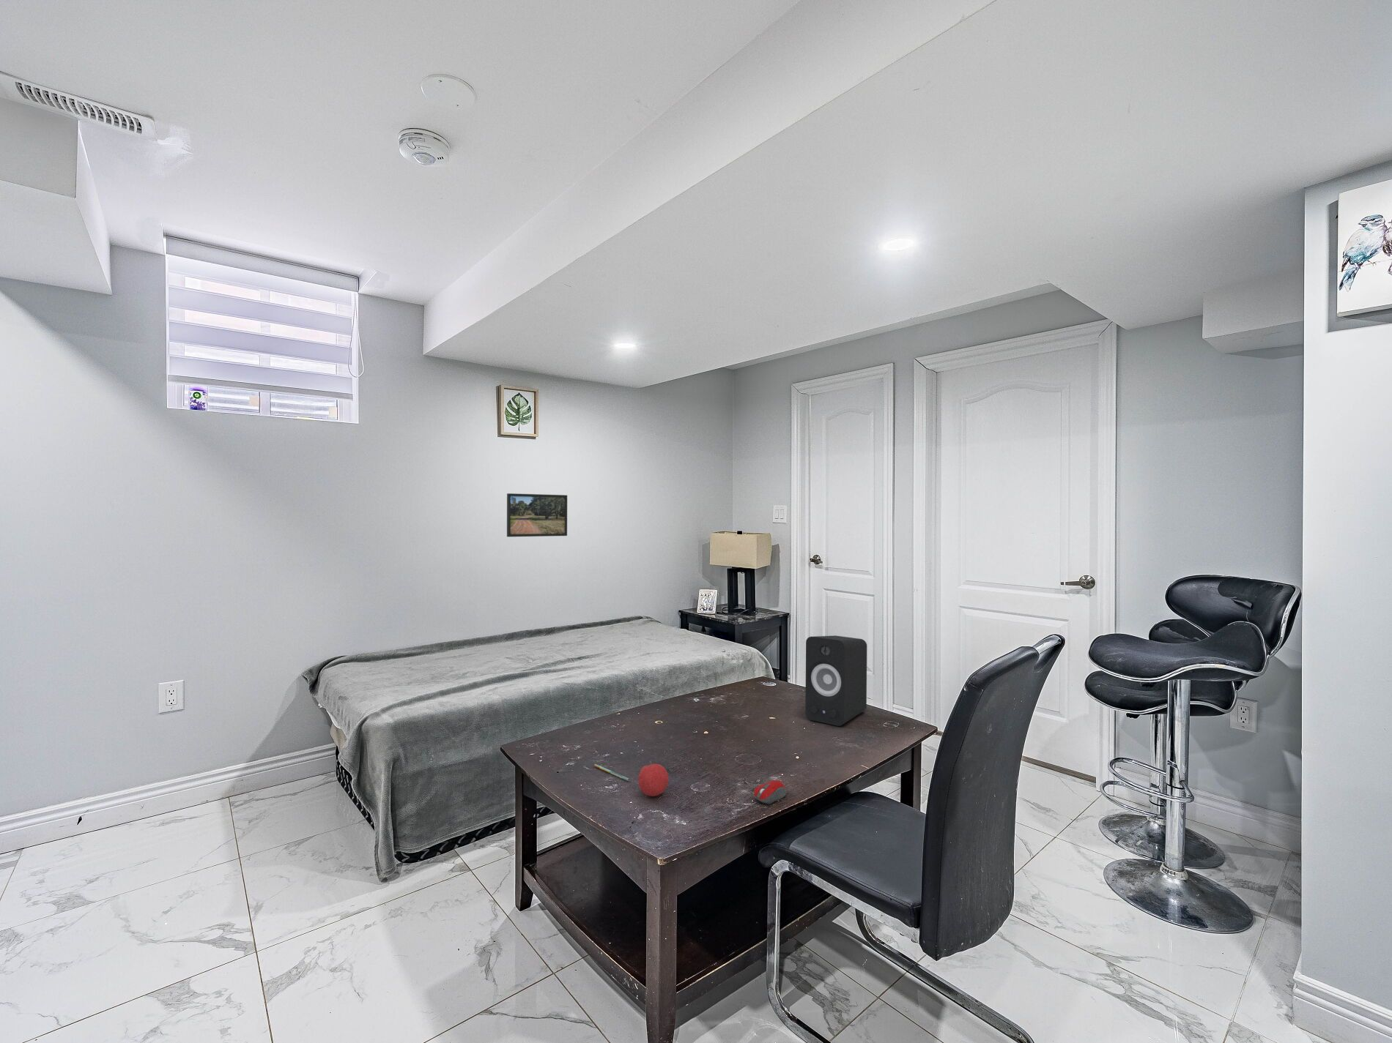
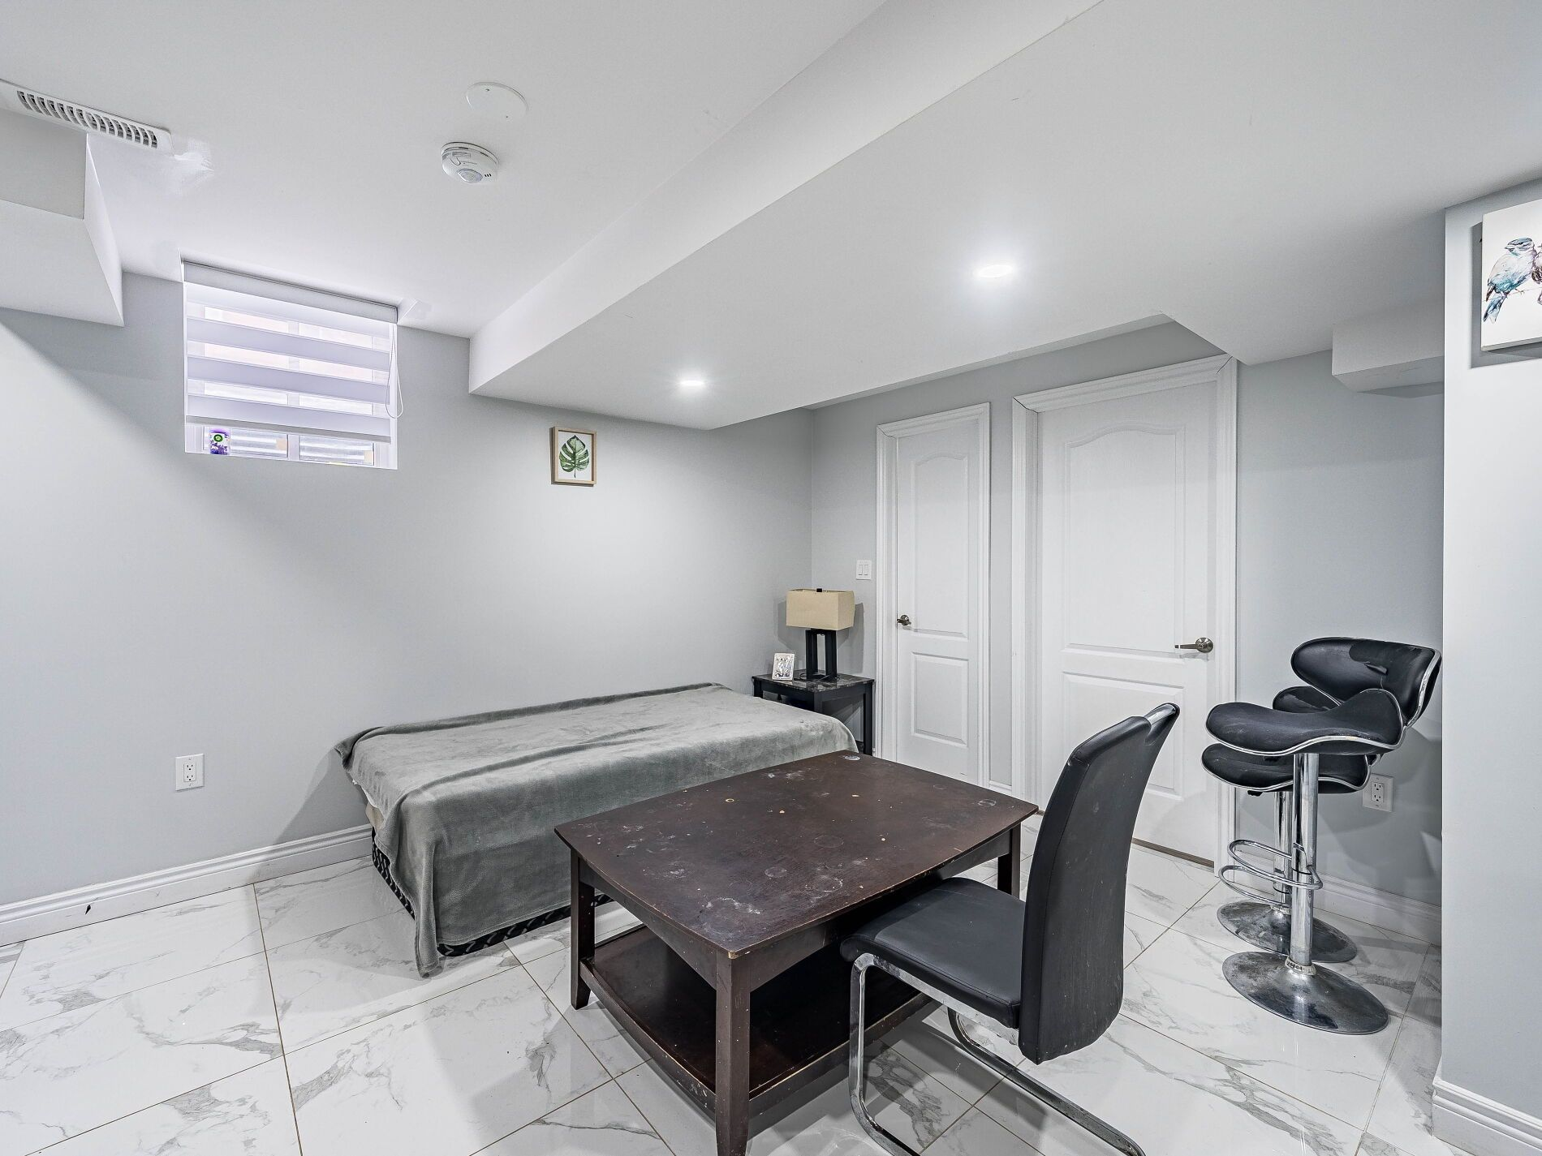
- computer mouse (771, 790)
- speaker (835, 675)
- pen (611, 772)
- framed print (538, 515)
- fruit (653, 779)
